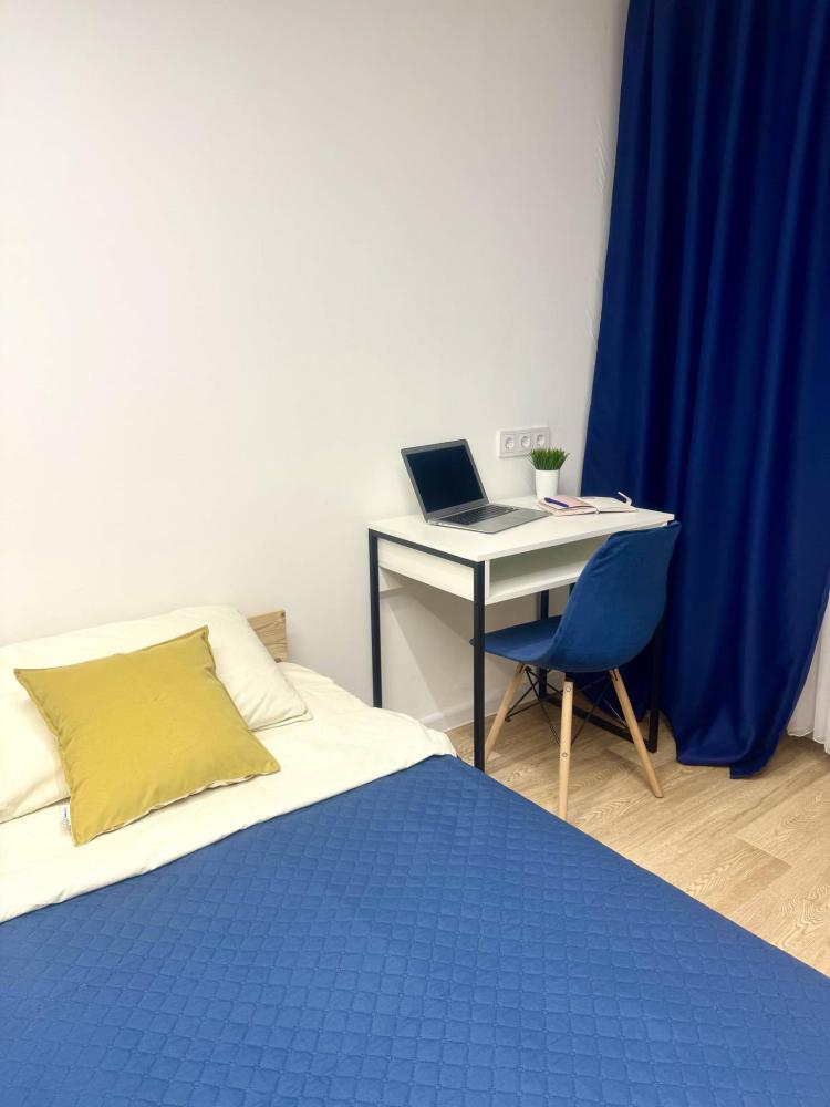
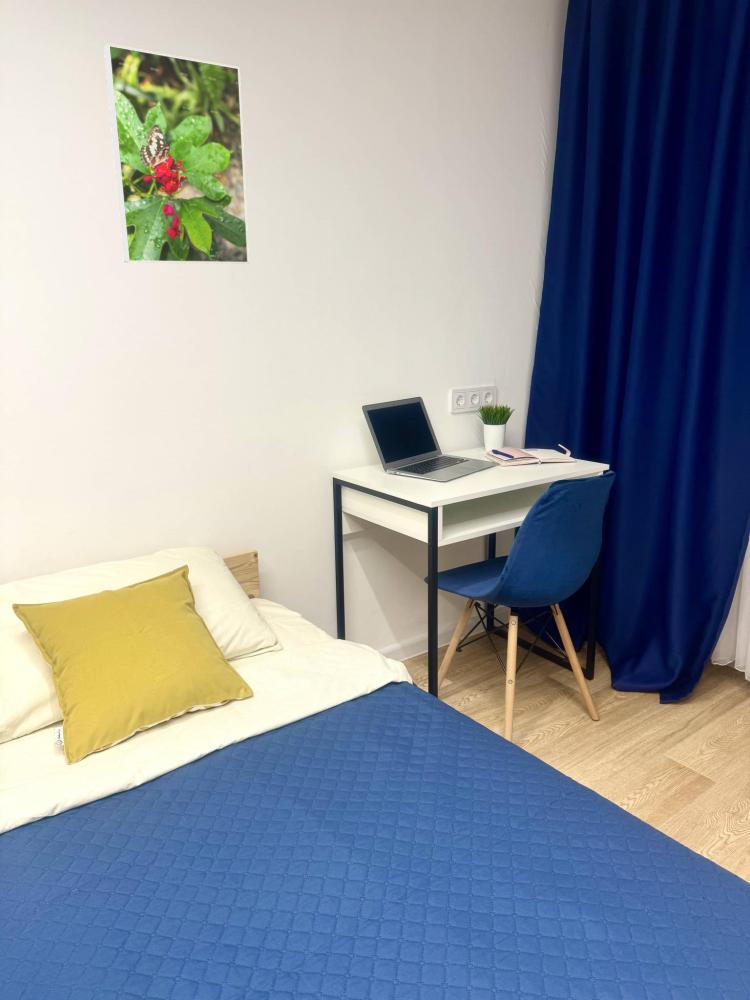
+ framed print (182, 164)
